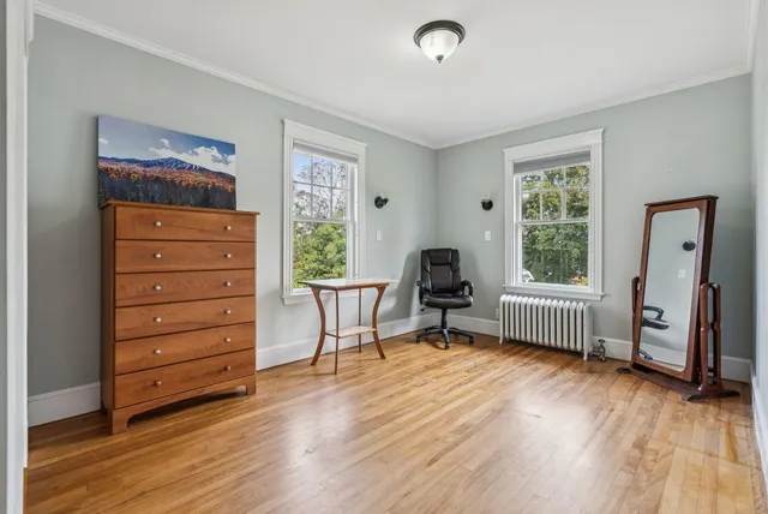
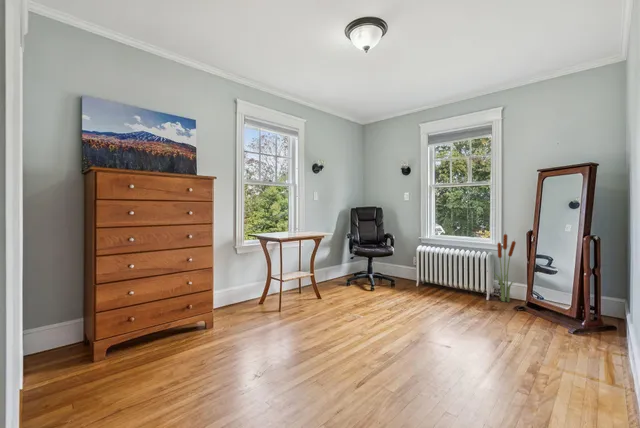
+ decorative plant (504, 265)
